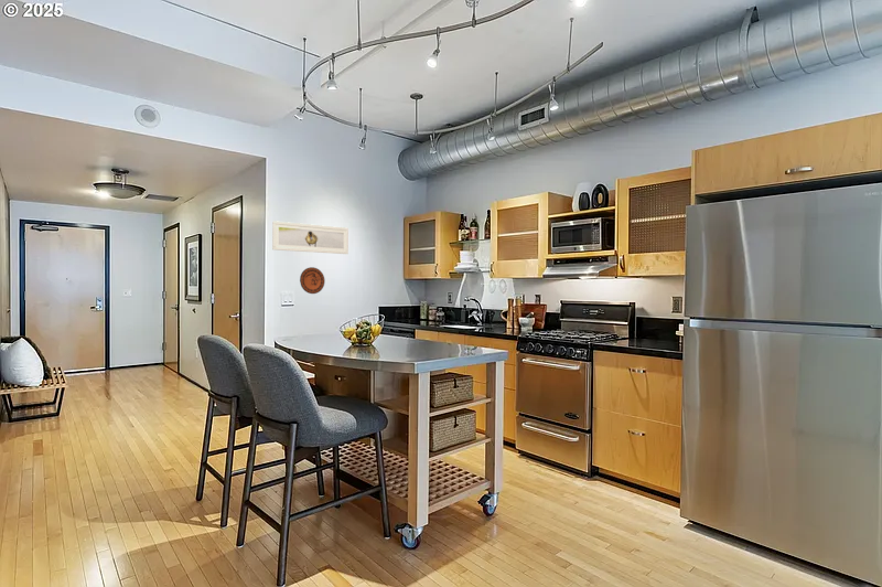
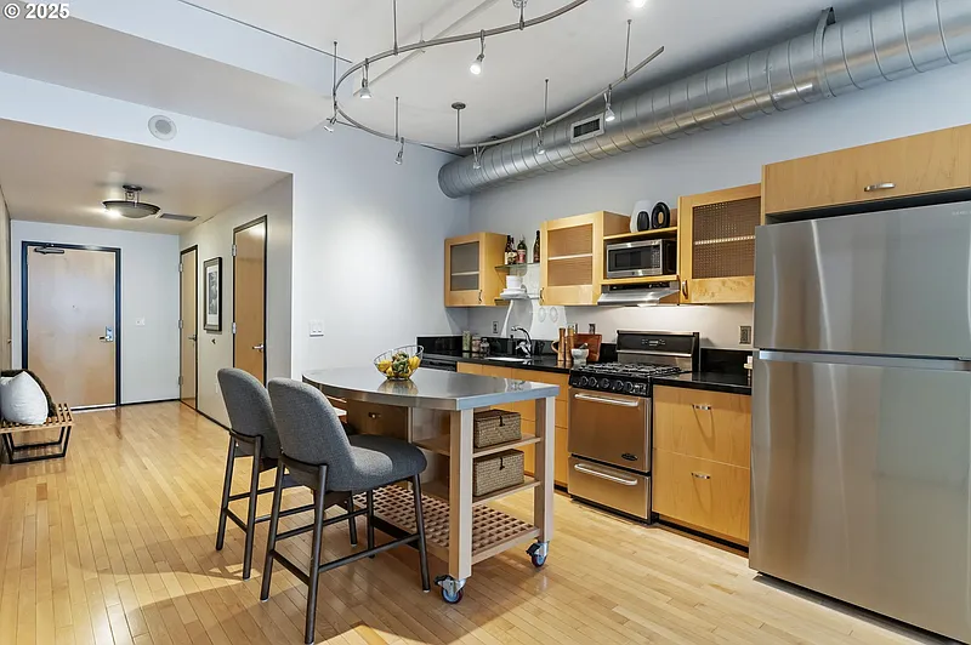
- decorative plate (312, 280)
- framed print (312, 238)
